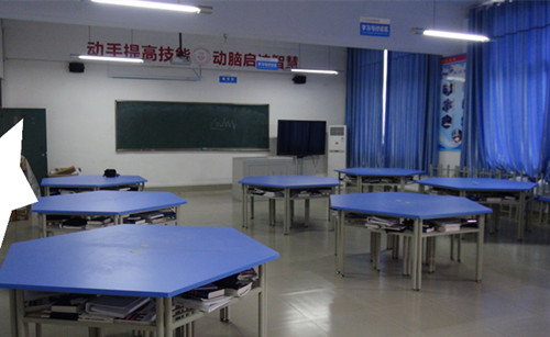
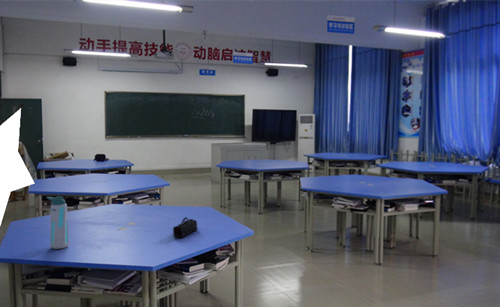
+ pencil case (185, 225)
+ water bottle (57, 221)
